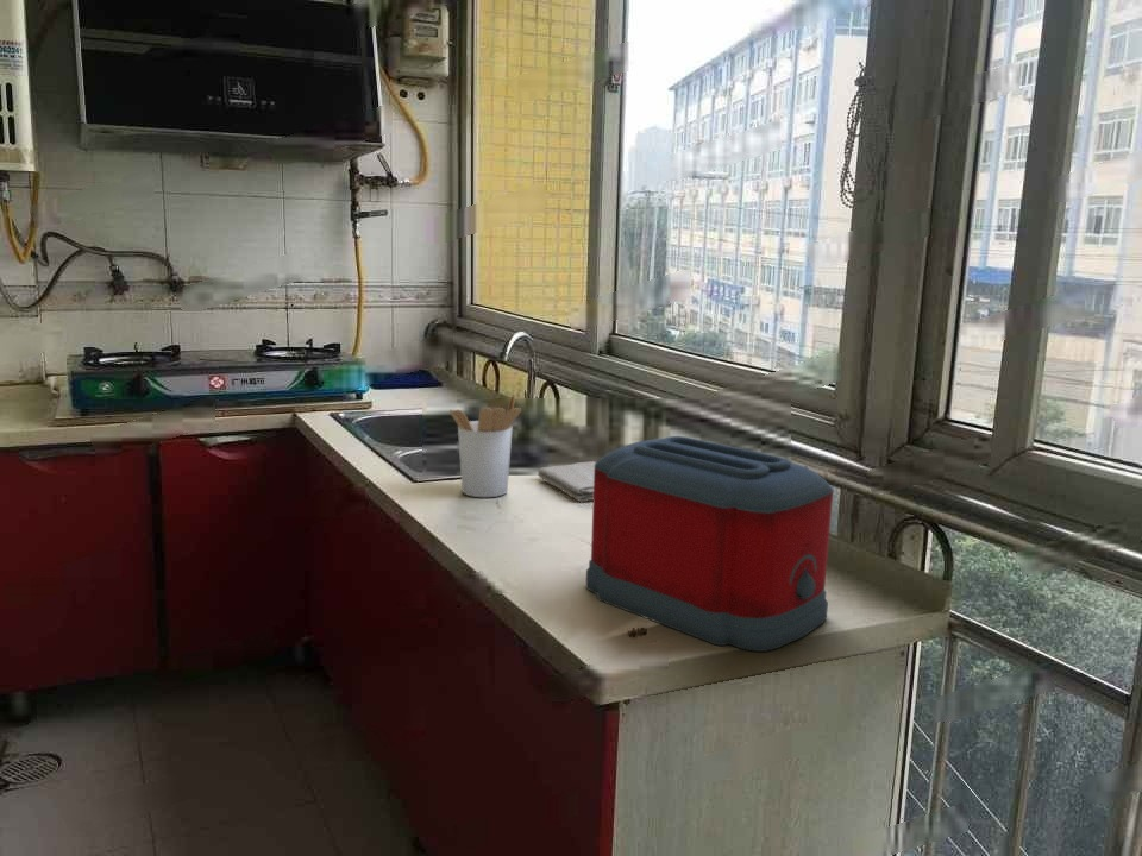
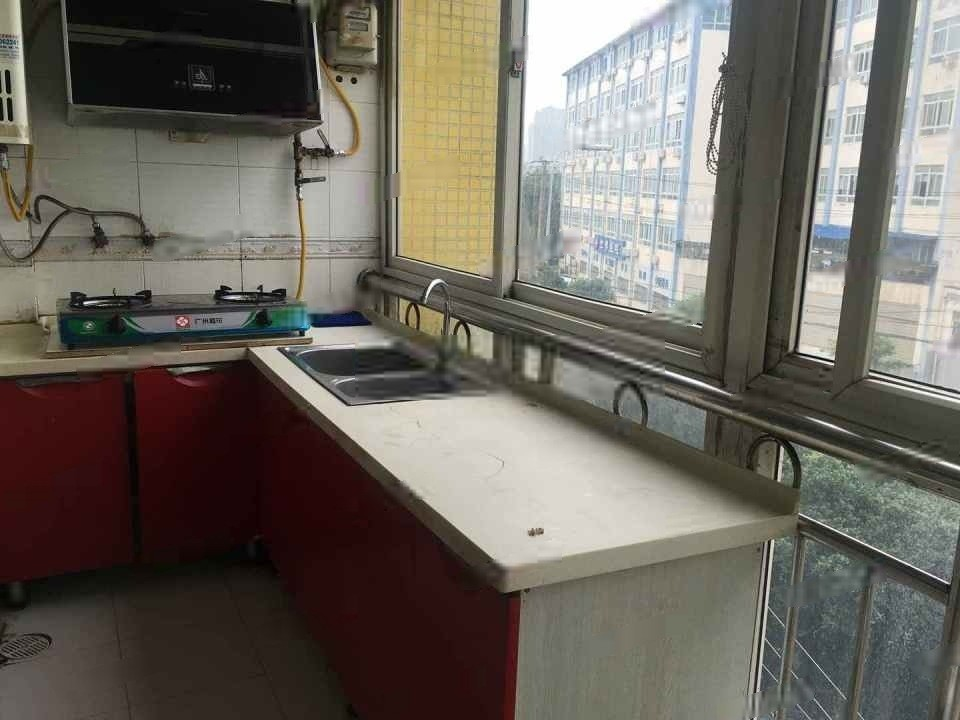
- toaster (702, 525)
- utensil holder (489, 446)
- washcloth (584, 479)
